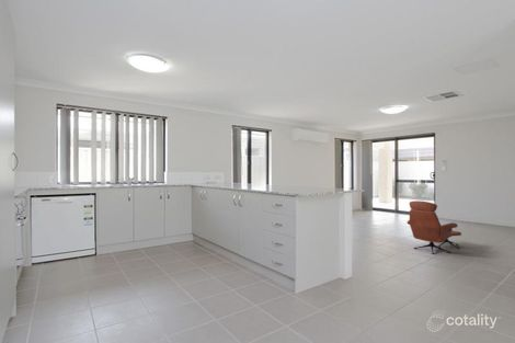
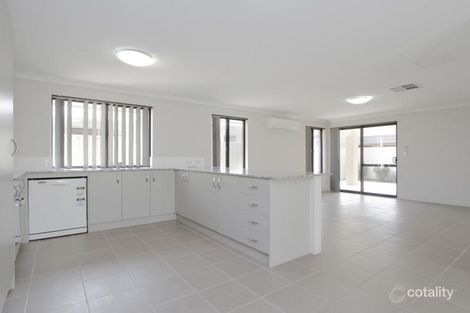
- armchair (437, 224)
